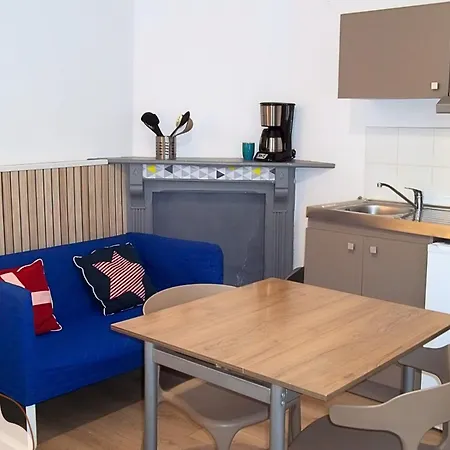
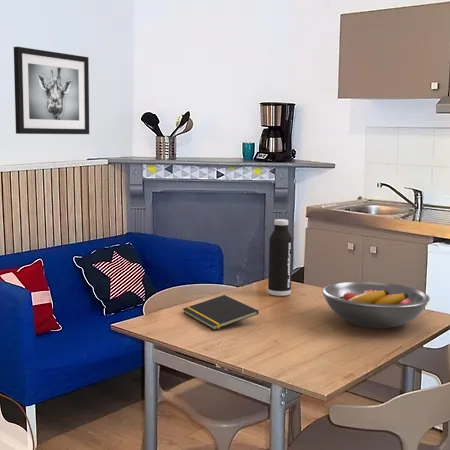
+ water bottle (280, 256)
+ notepad (219, 311)
+ fruit bowl (374, 303)
+ wall art (54, 93)
